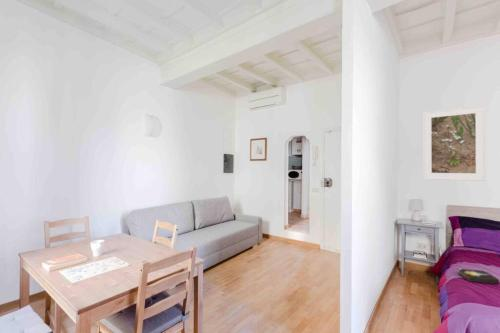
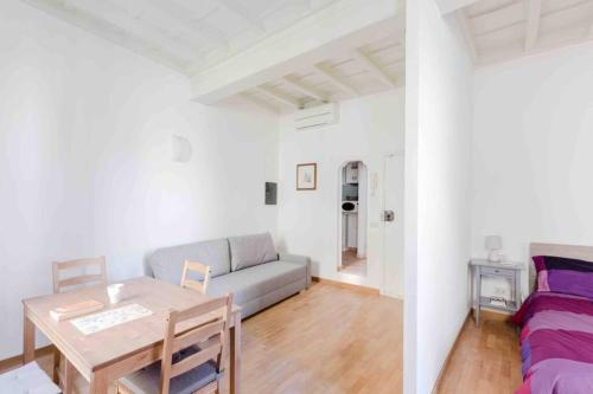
- hardback book (477, 275)
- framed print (452, 144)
